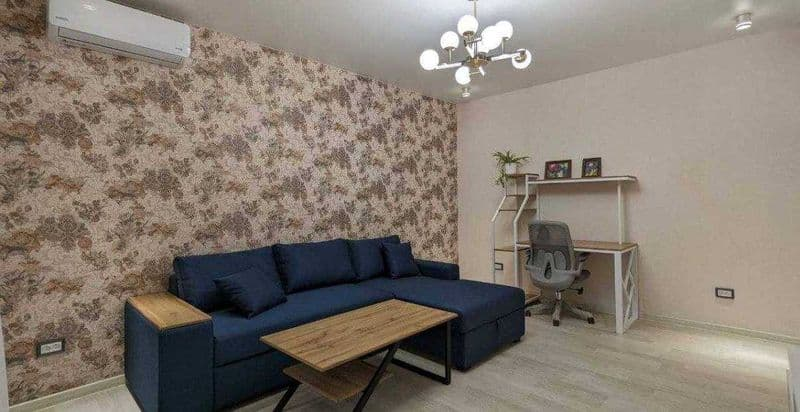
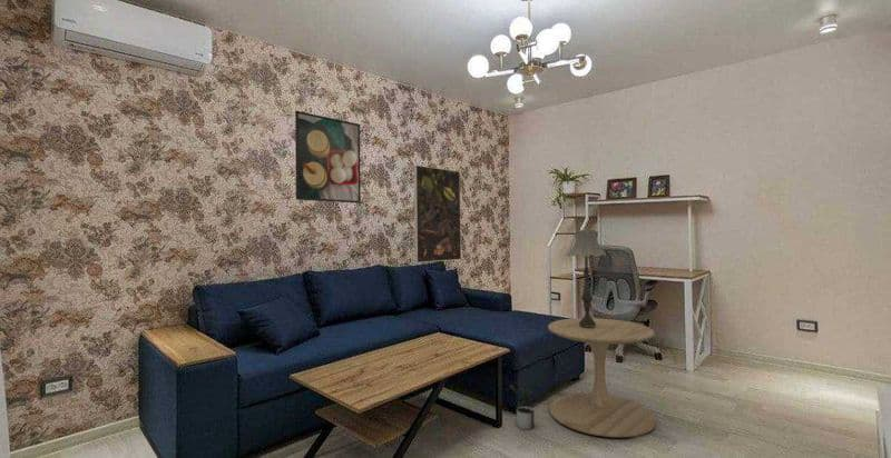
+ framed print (438, 215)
+ side table (599, 370)
+ table lamp (587, 276)
+ potted plant (521, 404)
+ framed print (330, 159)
